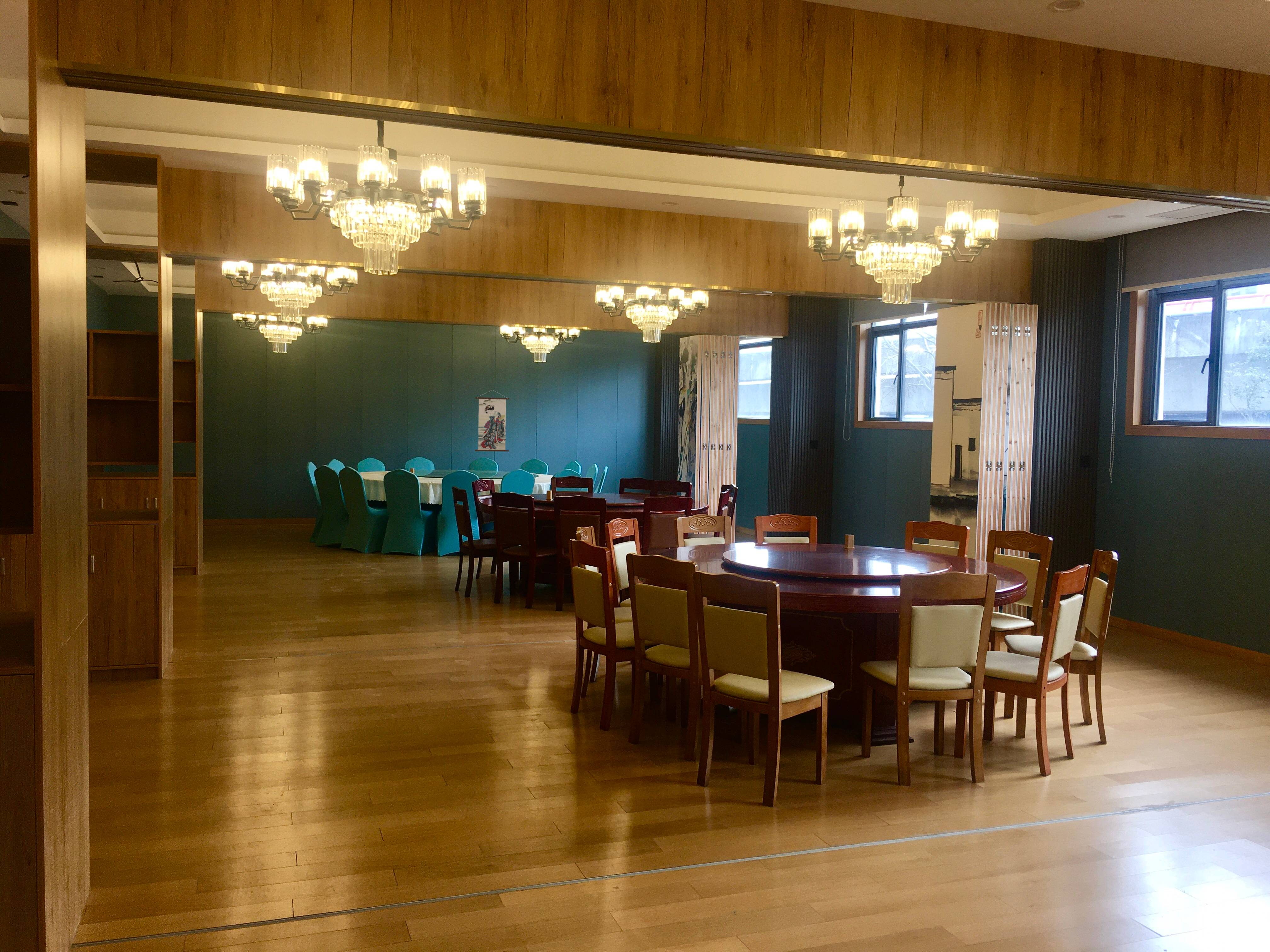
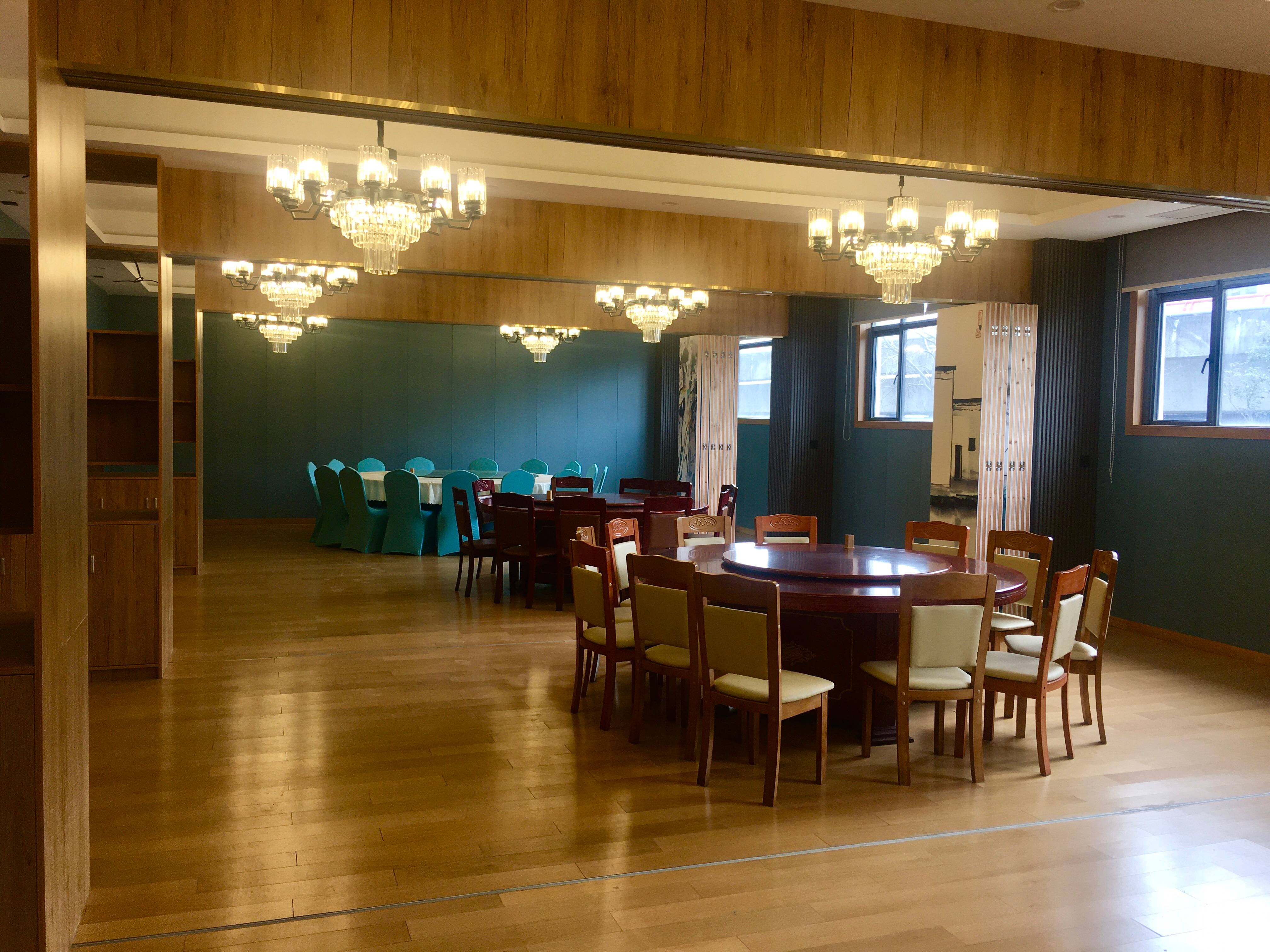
- wall scroll (492, 421)
